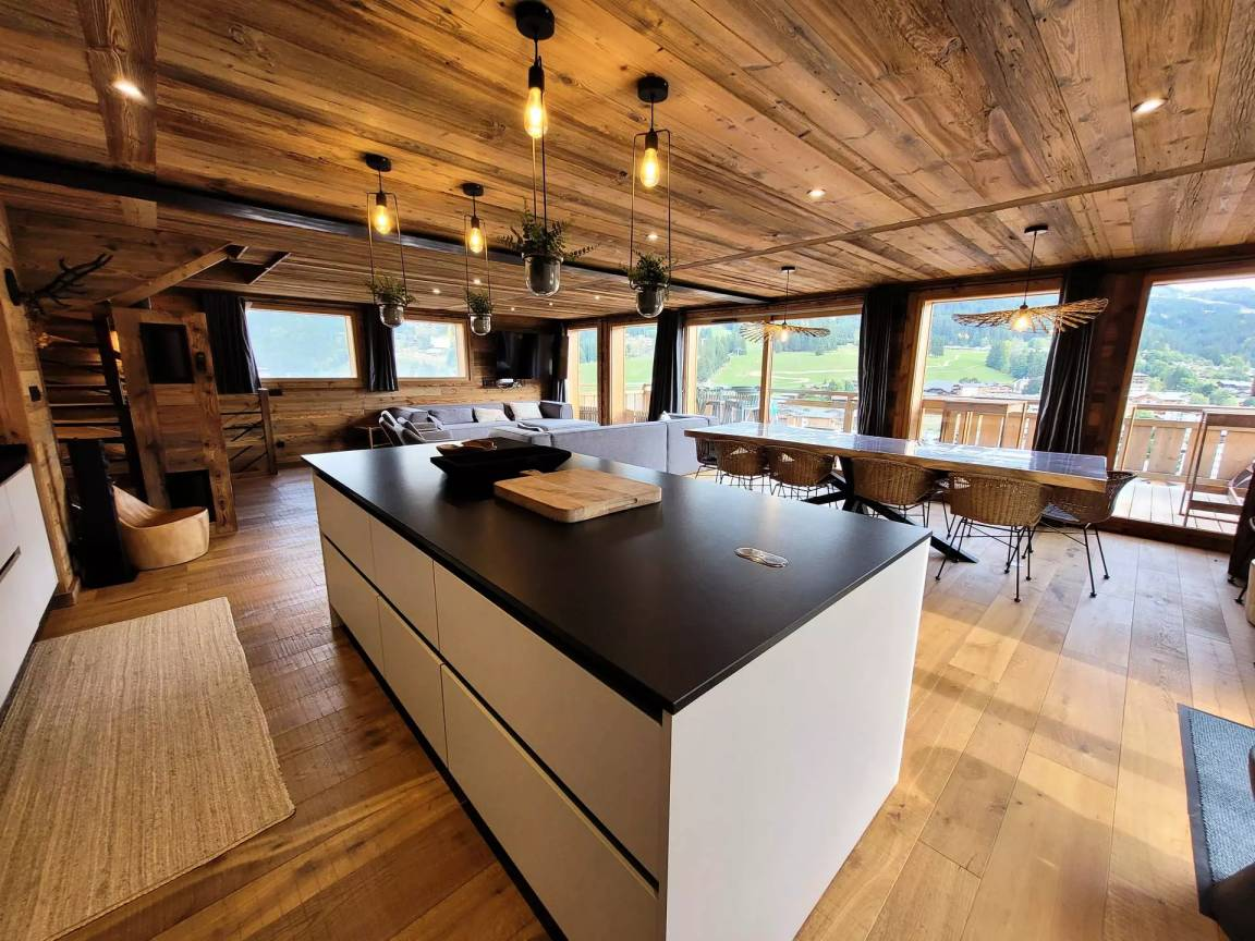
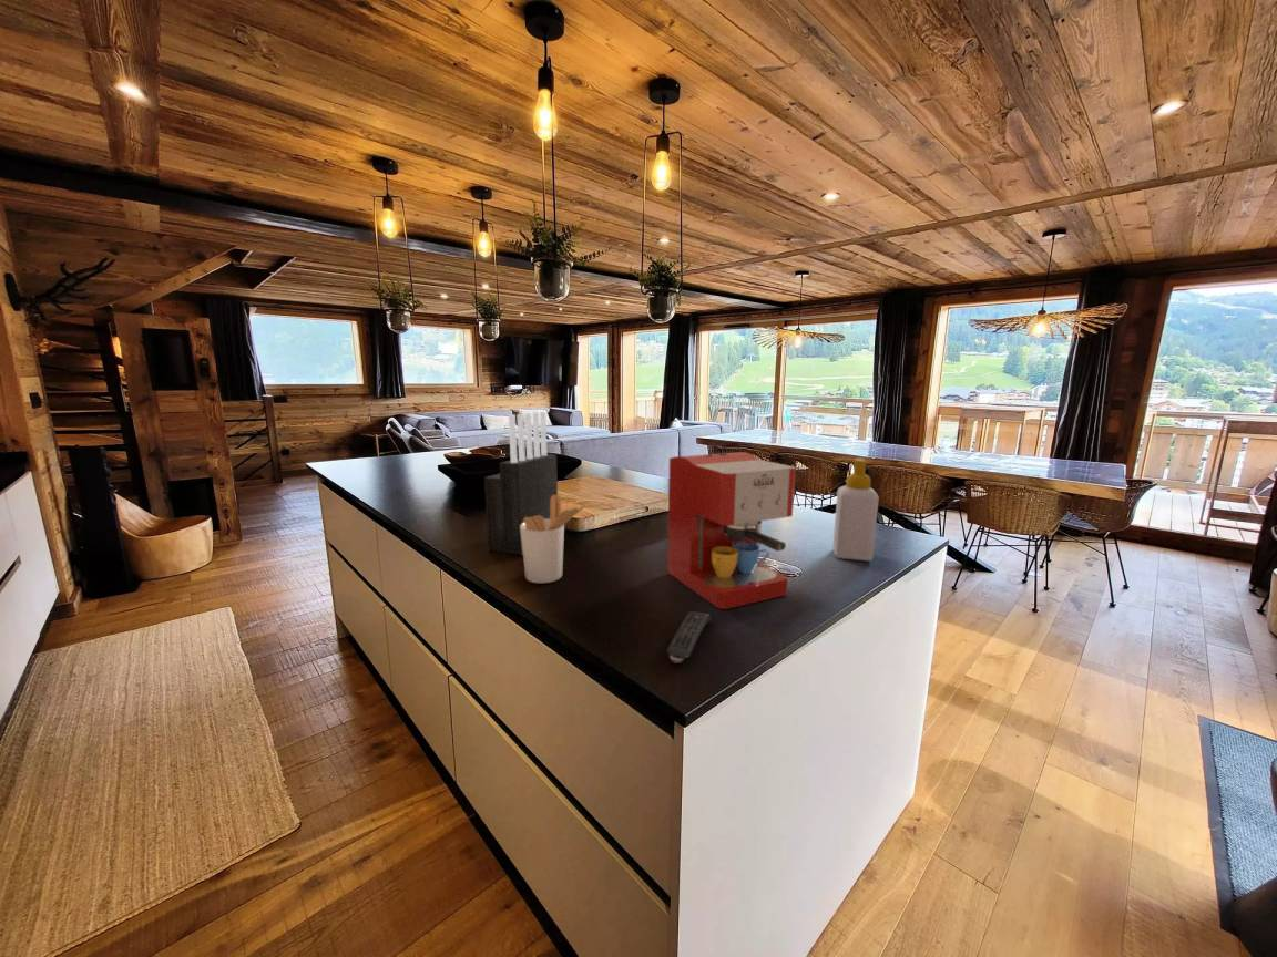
+ utensil holder (552, 539)
+ coffee maker (726, 521)
+ soap bottle (856, 508)
+ knife block (519, 478)
+ remote control (688, 635)
